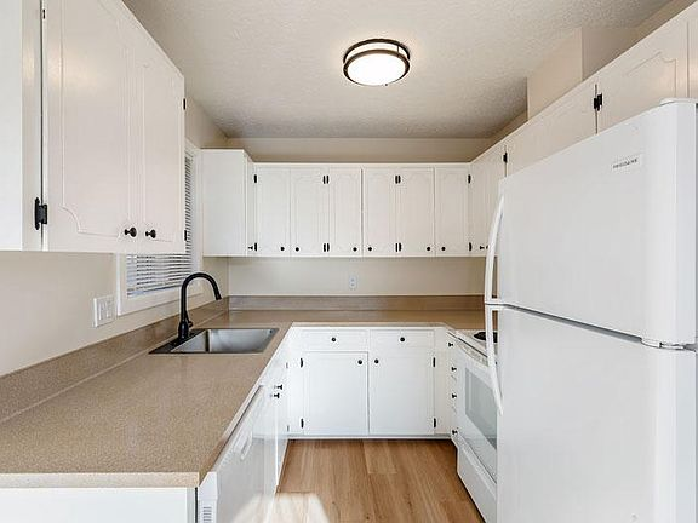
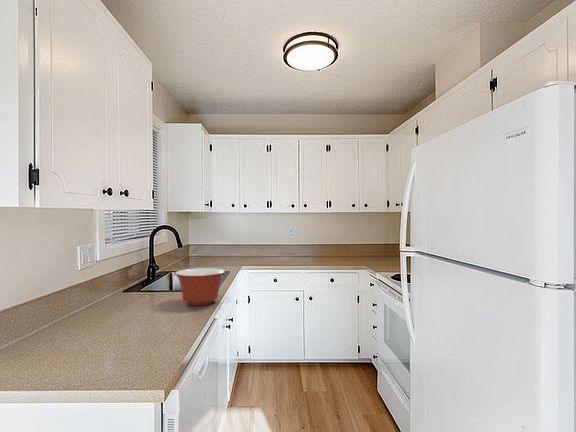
+ mixing bowl (200, 287)
